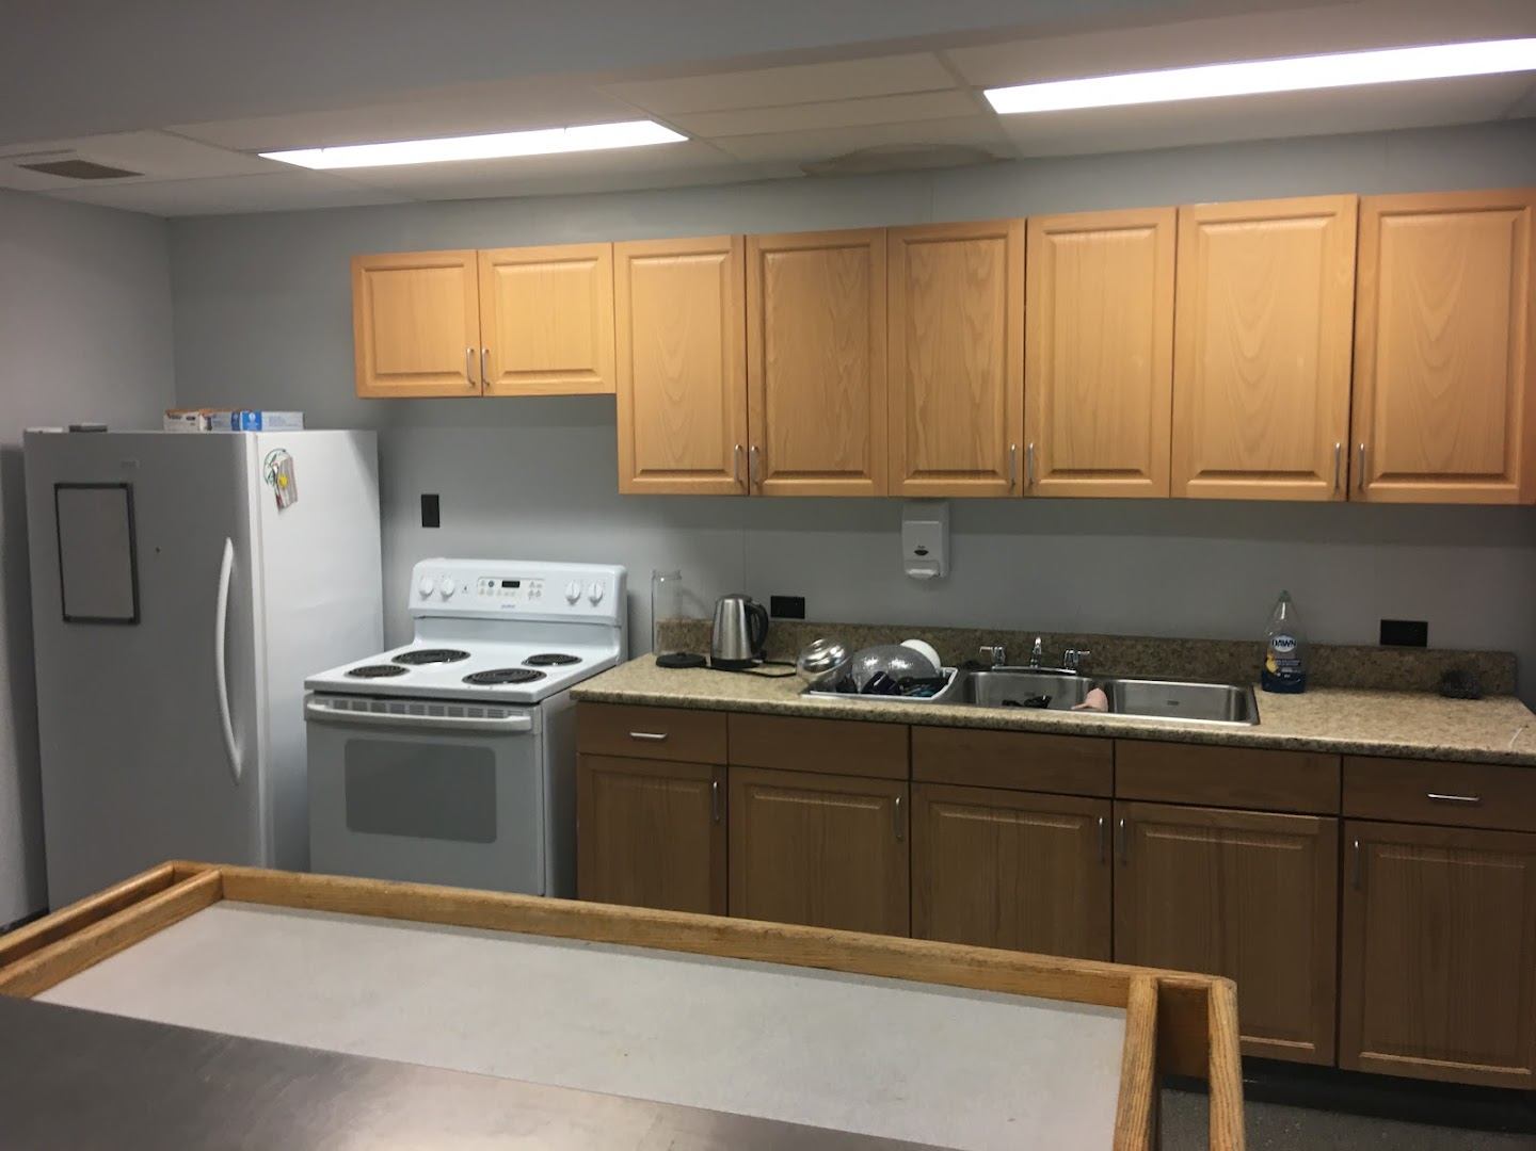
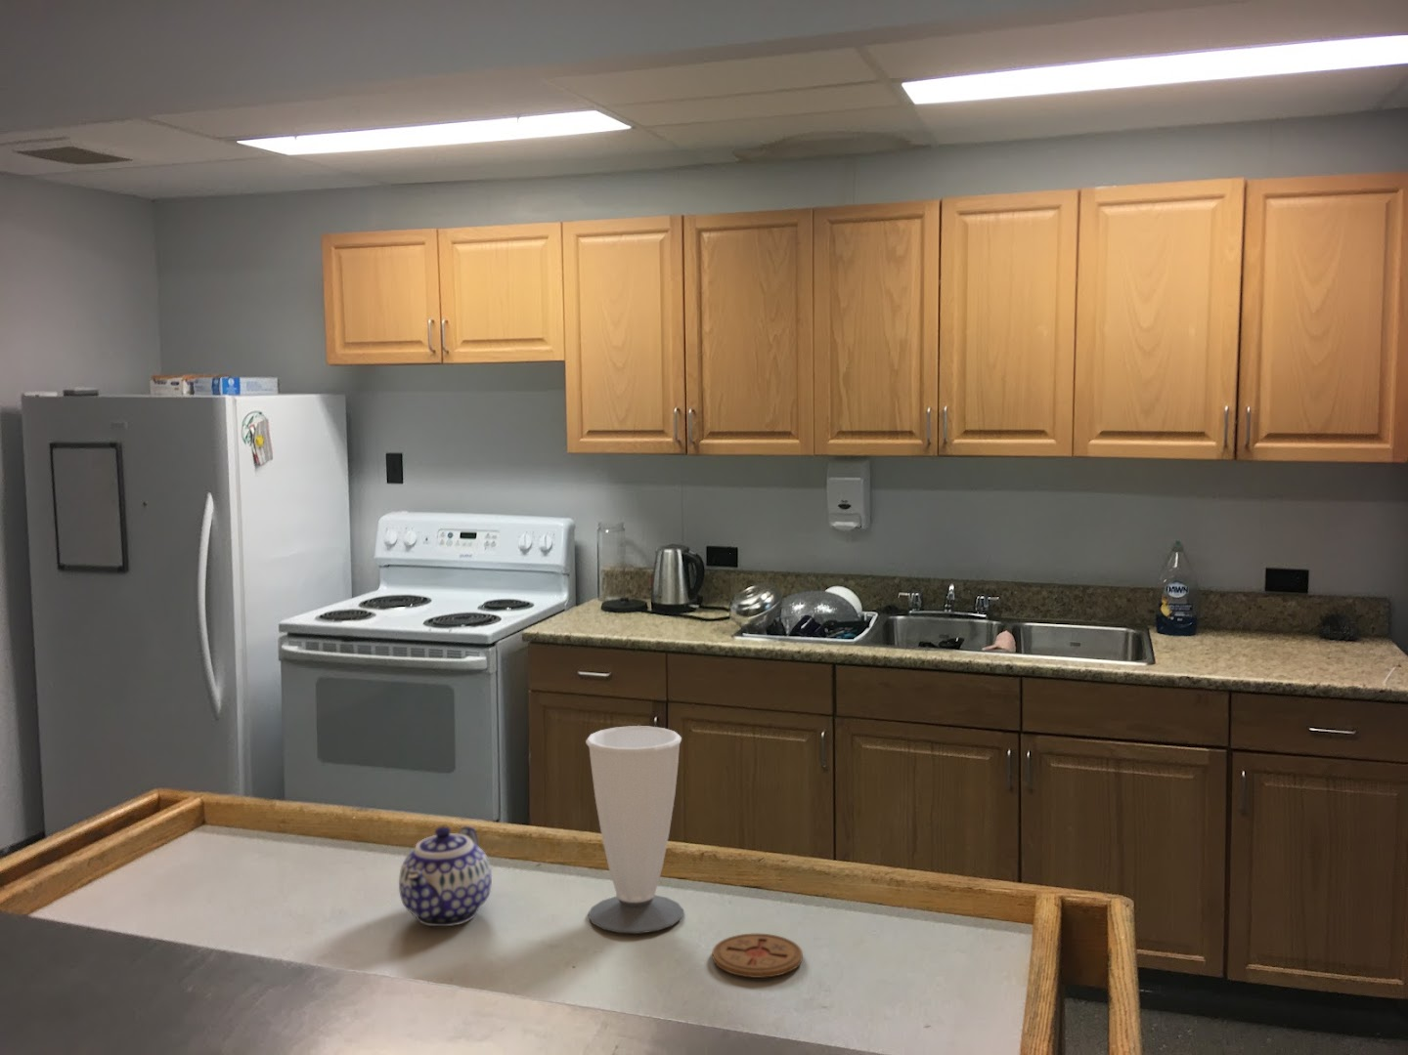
+ teapot (445, 870)
+ cup (634, 826)
+ coaster (757, 954)
